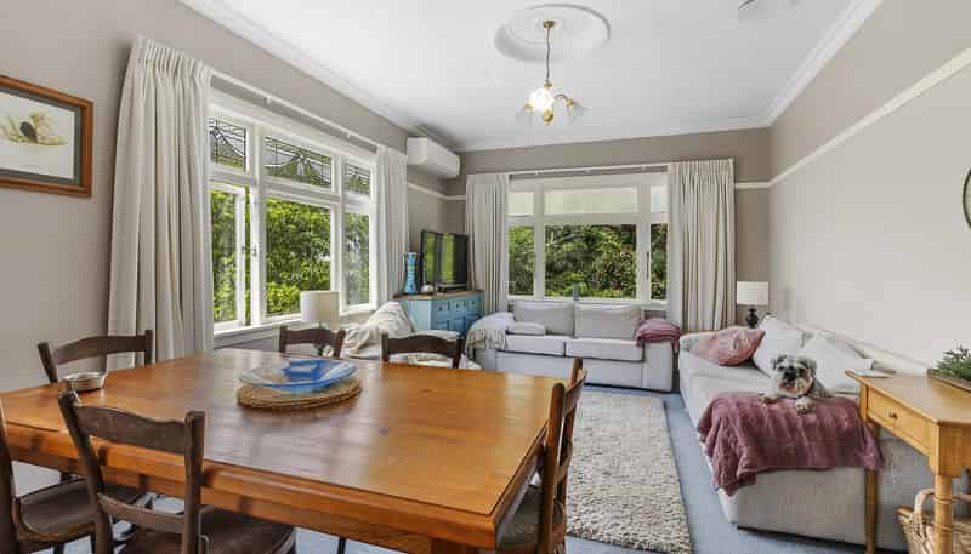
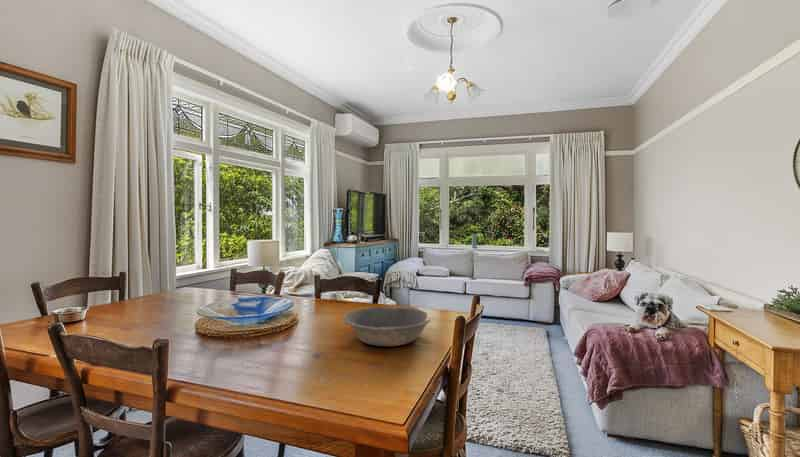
+ bowl (386, 327)
